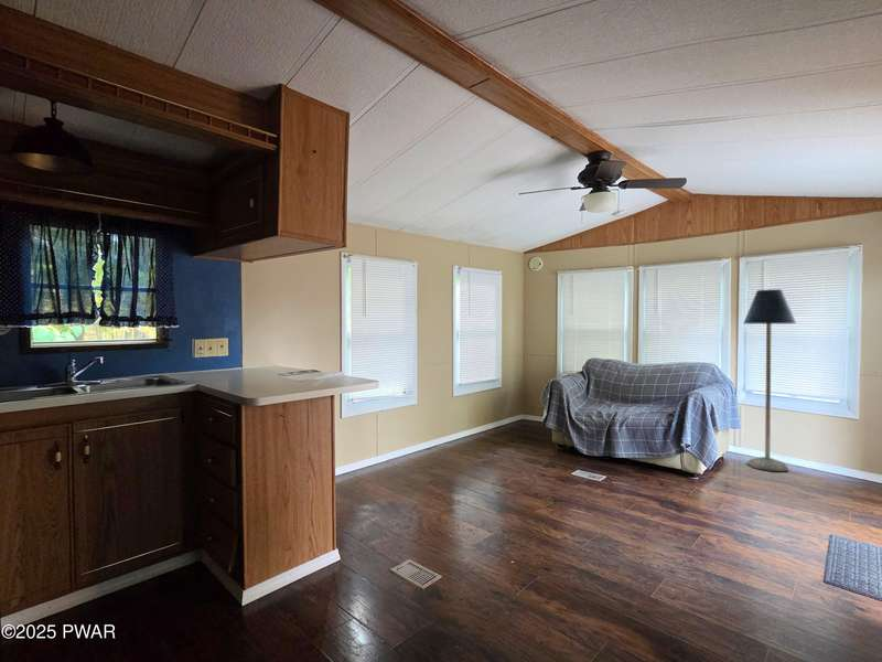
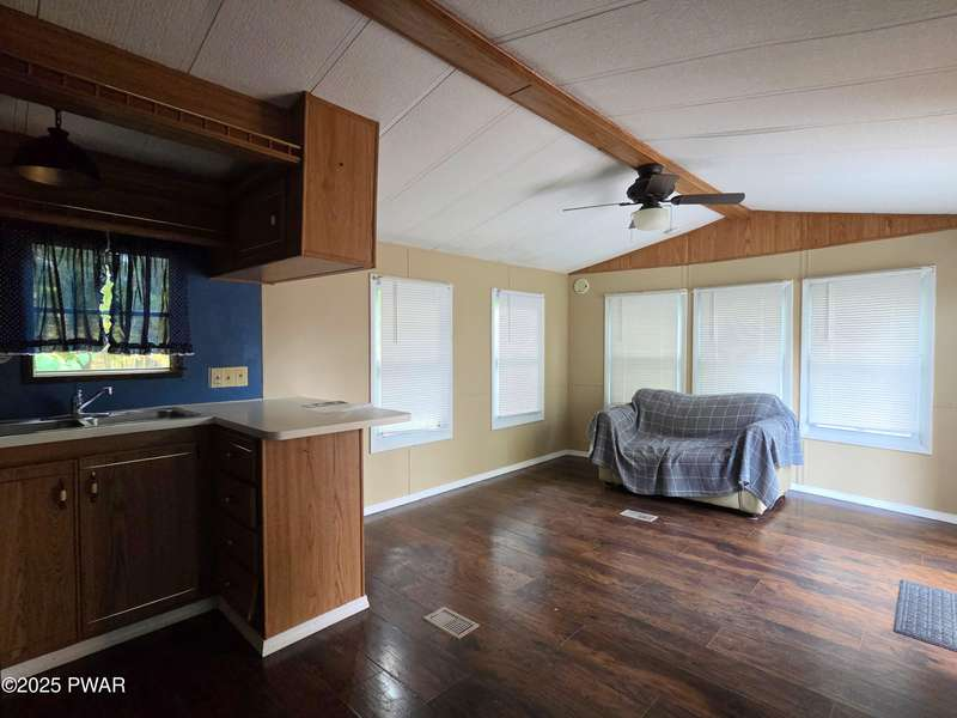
- floor lamp (768, 377)
